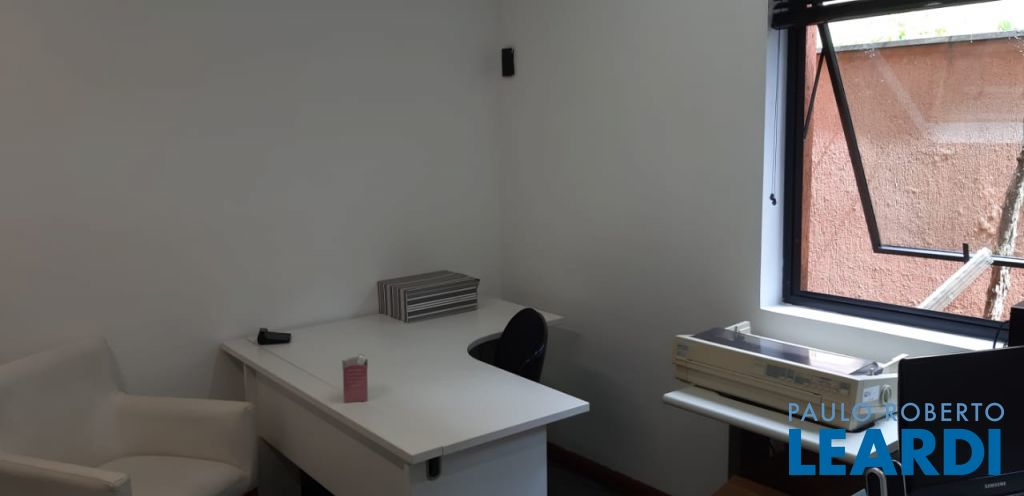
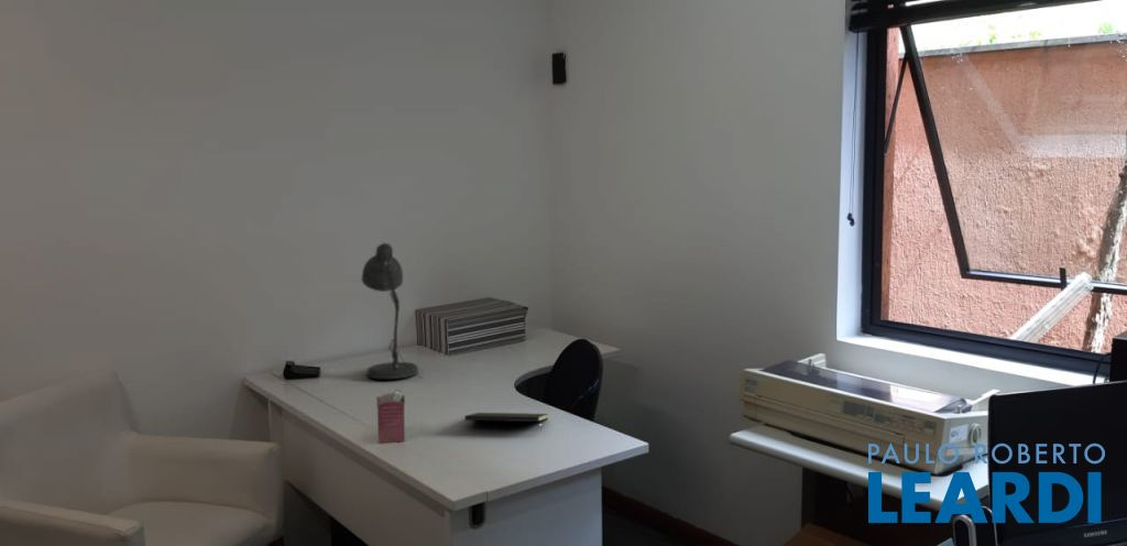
+ desk lamp (394, 306)
+ notepad (507, 416)
